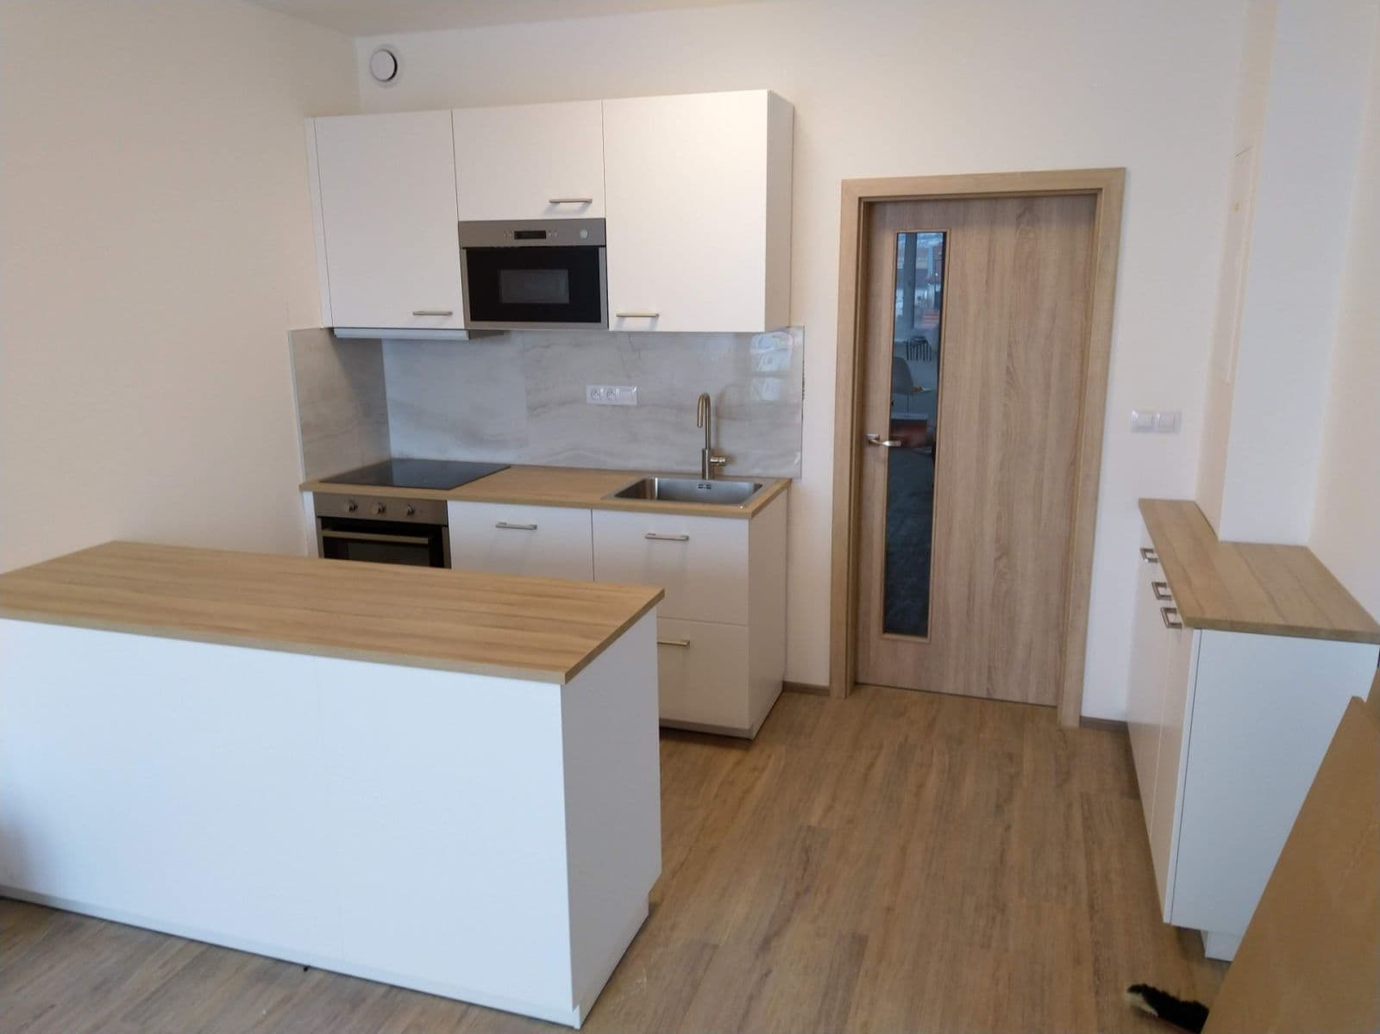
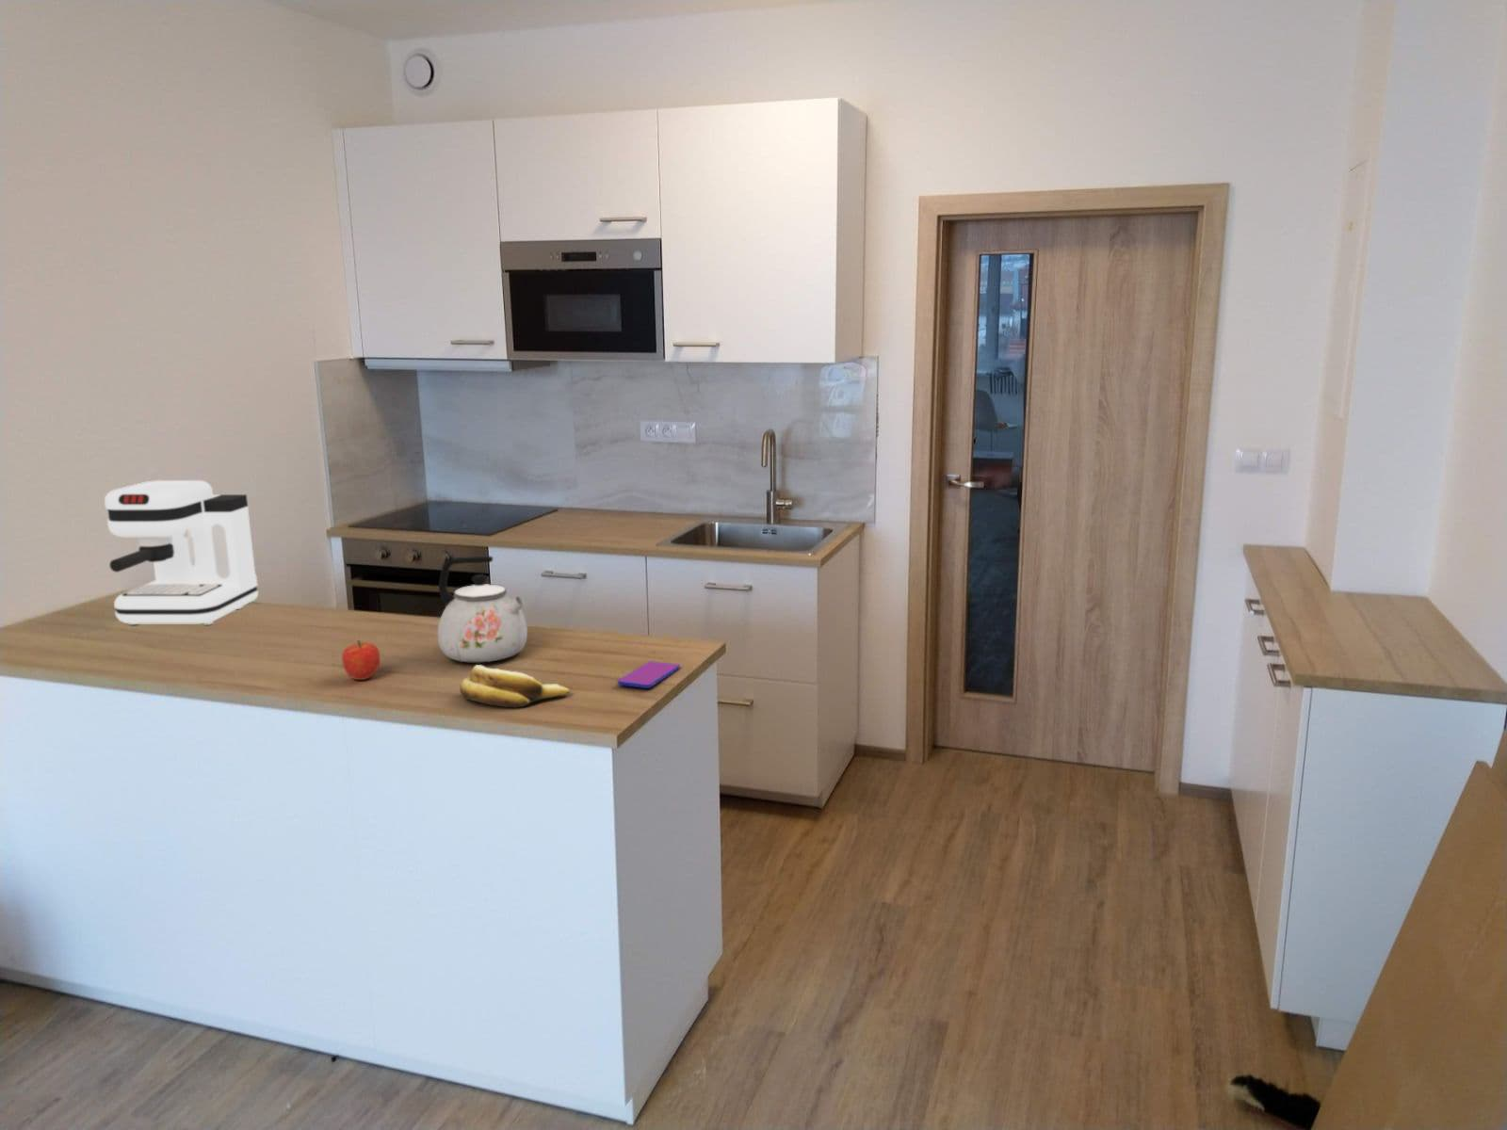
+ fruit (361, 659)
+ coffee maker (178, 552)
+ banana (511, 678)
+ kettle (482, 605)
+ smartphone (649, 674)
